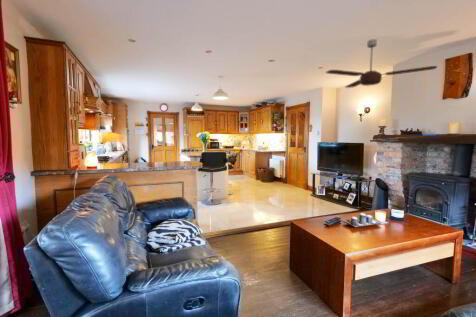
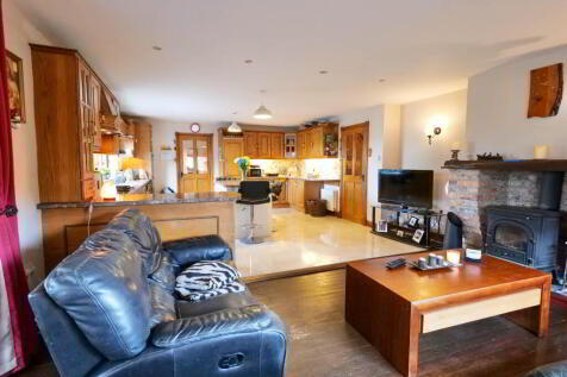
- ceiling fan (371, 62)
